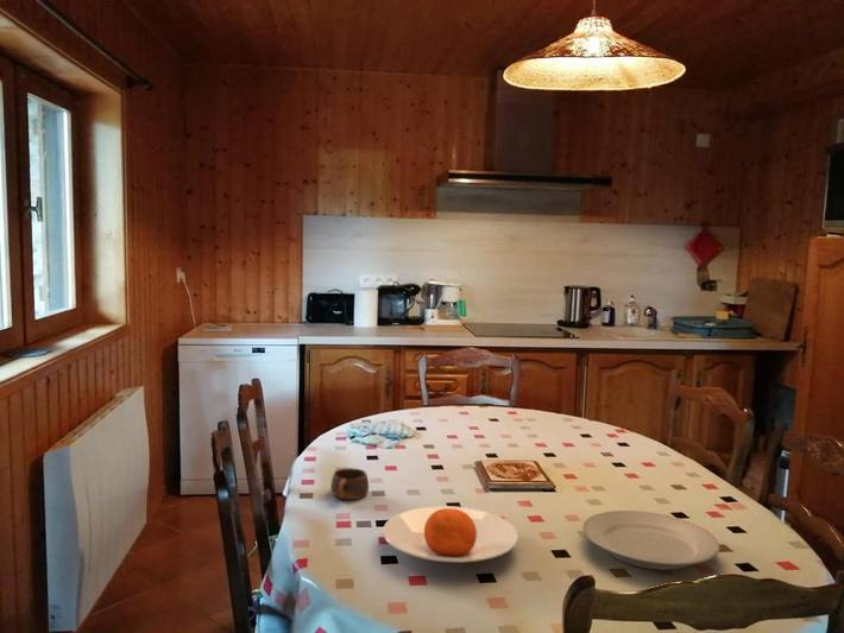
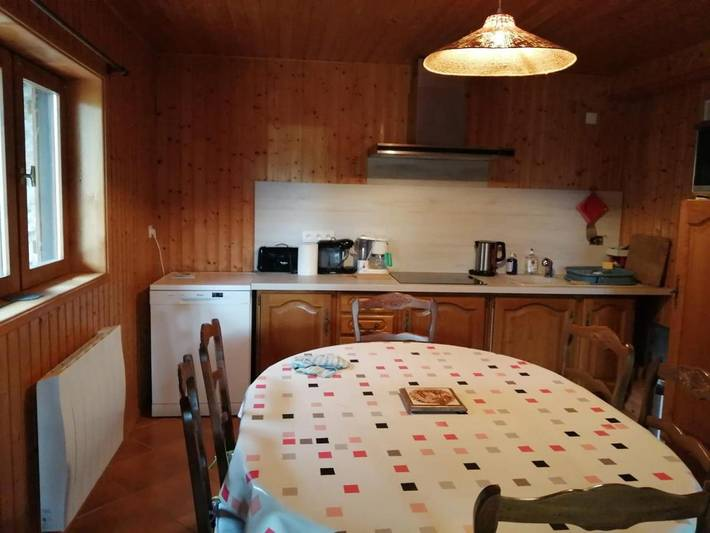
- plate (451, 526)
- cup (346, 485)
- plate (648, 542)
